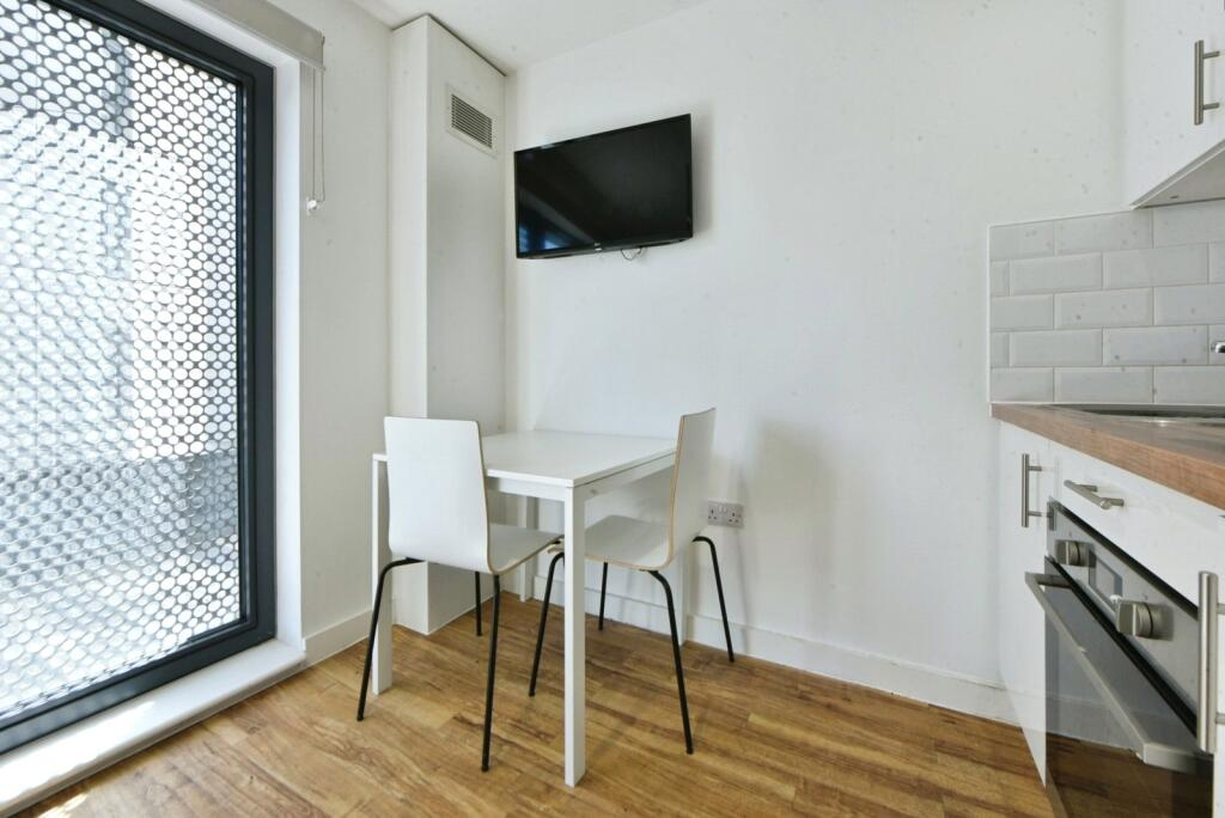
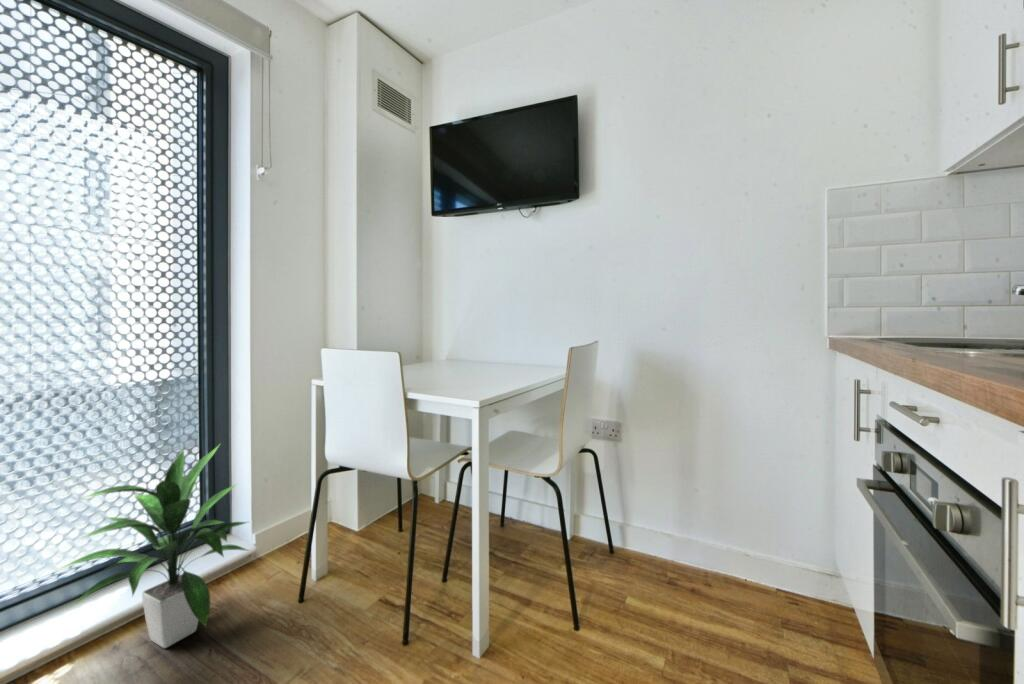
+ indoor plant (171, 547)
